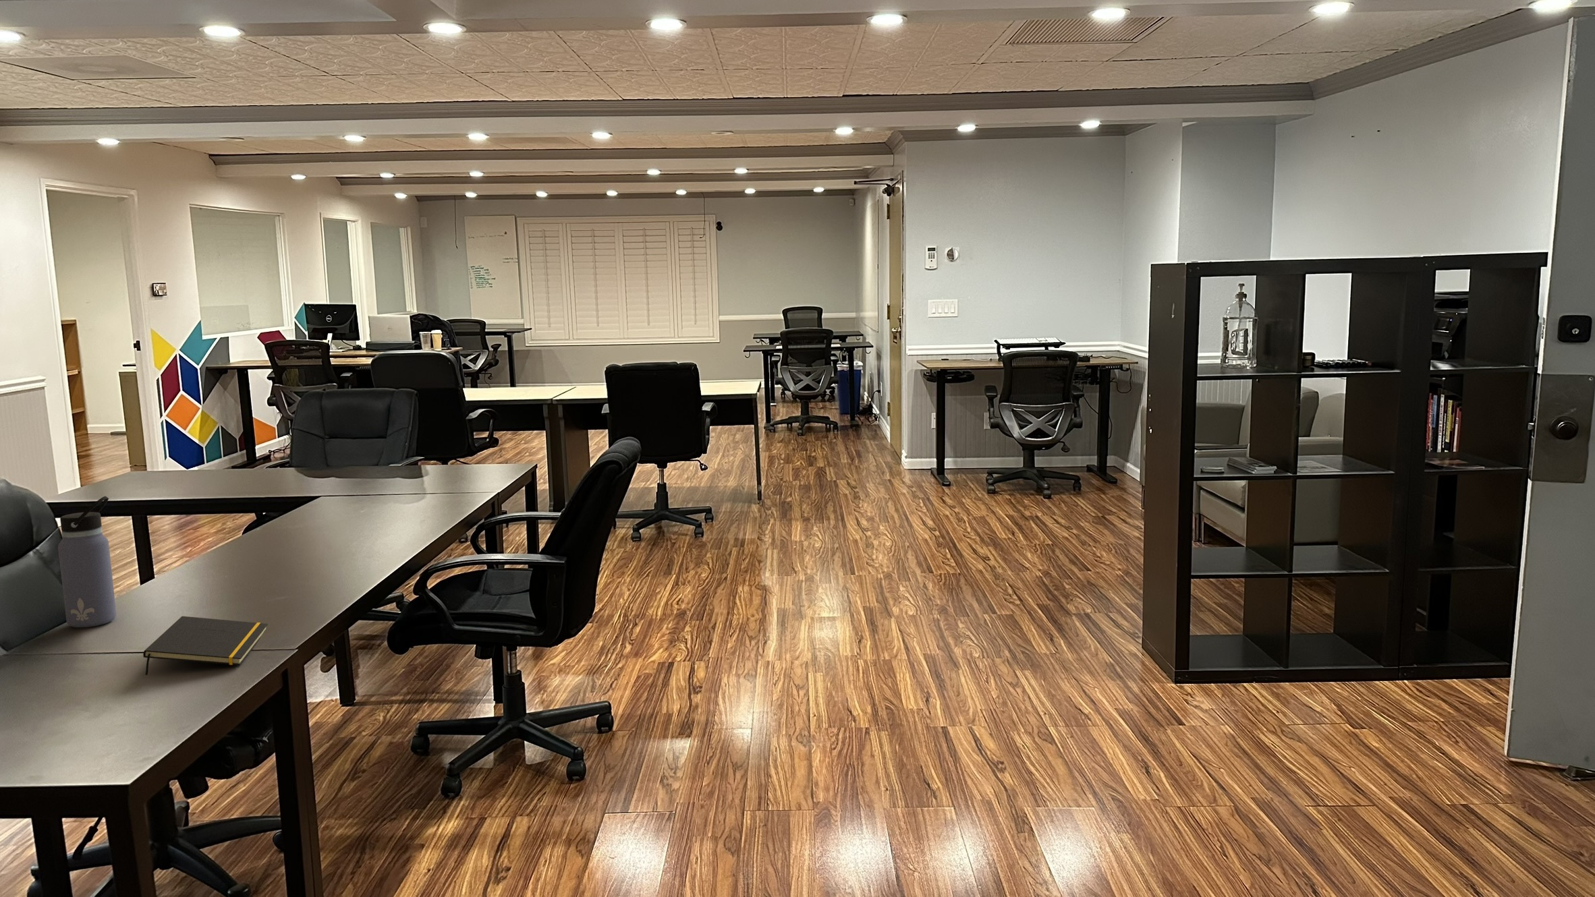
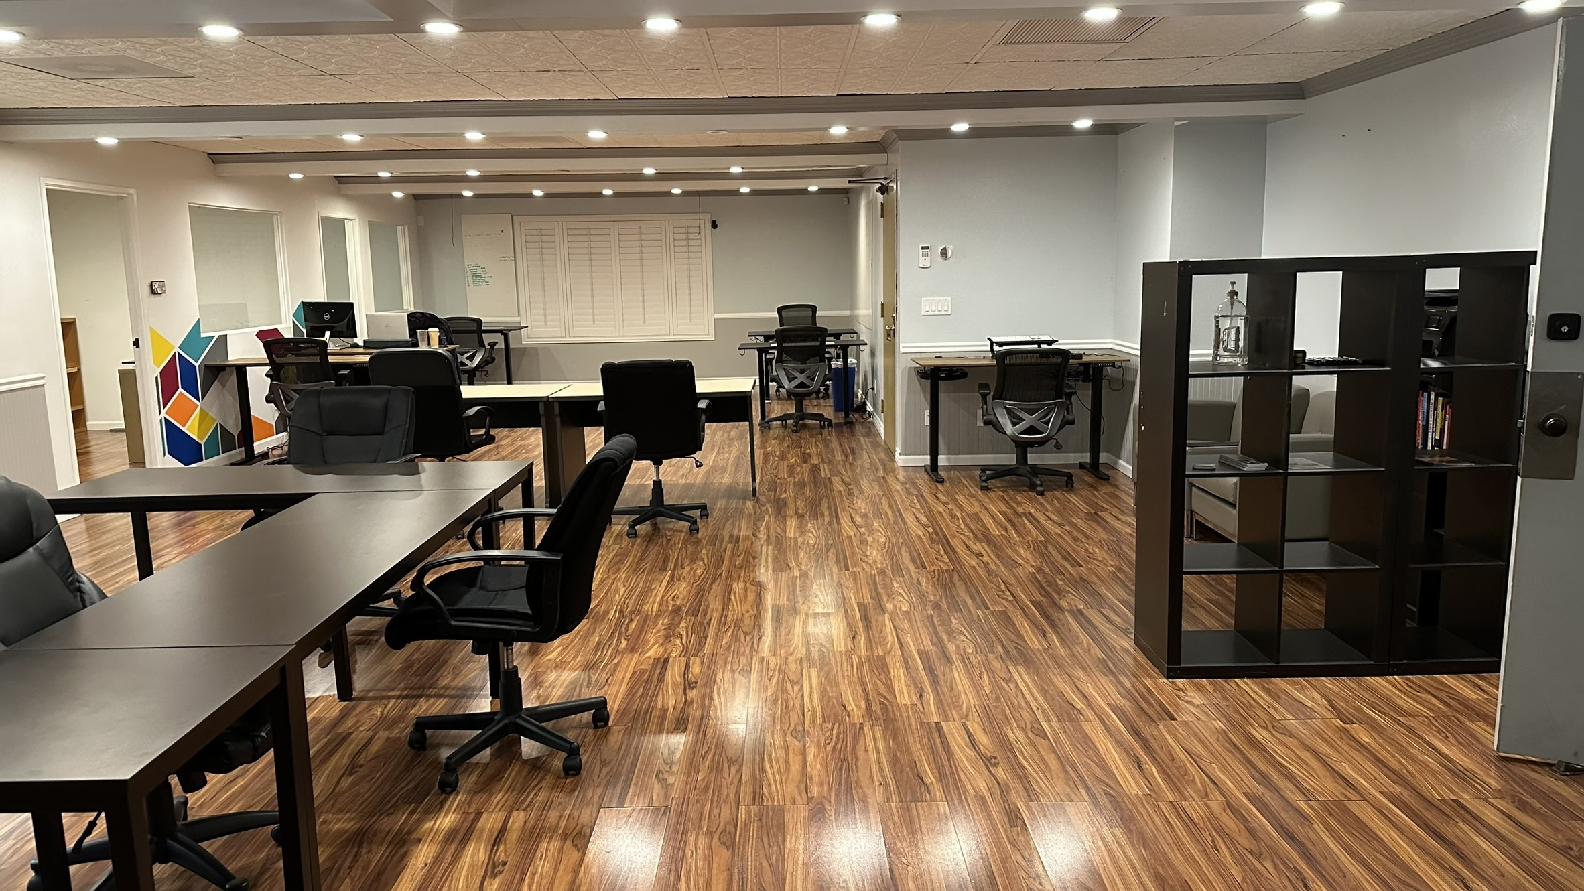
- notepad (209, 640)
- water bottle (88, 561)
